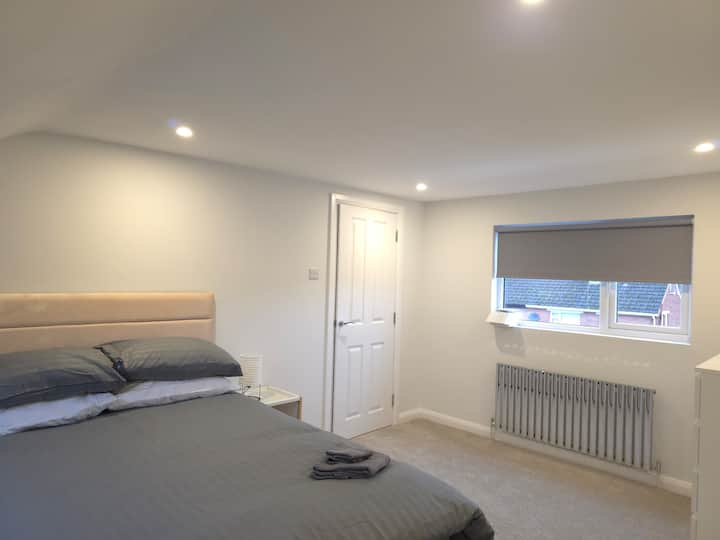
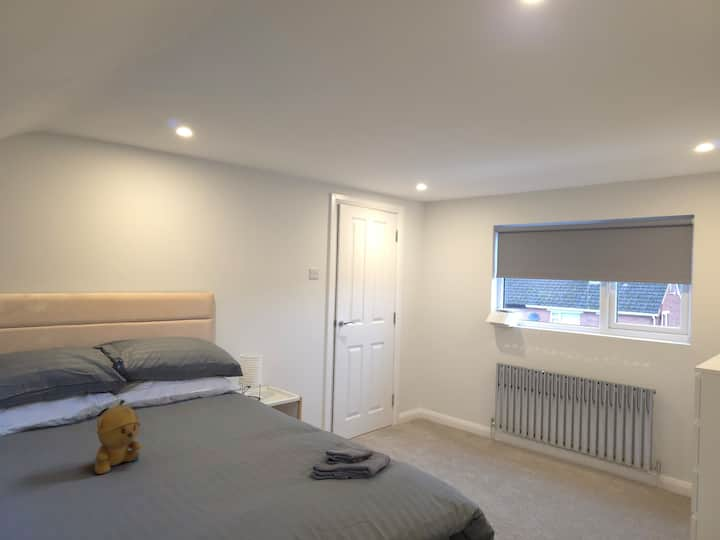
+ stuffed bear (117, 432)
